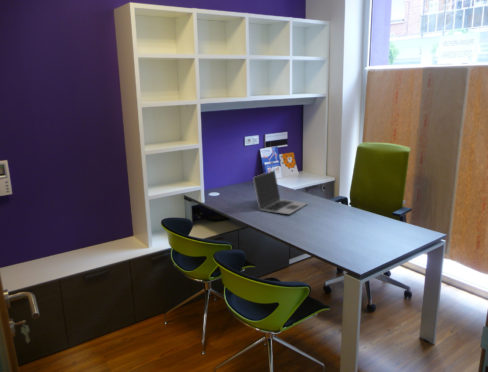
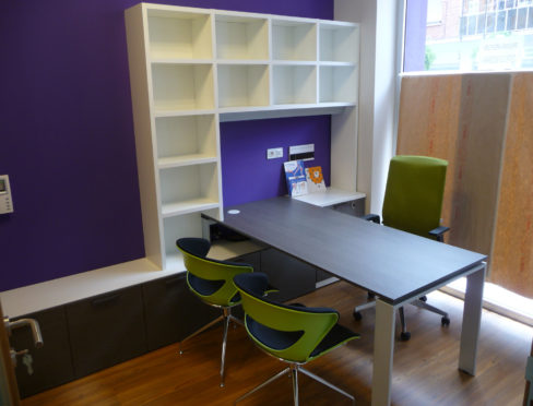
- laptop (278, 190)
